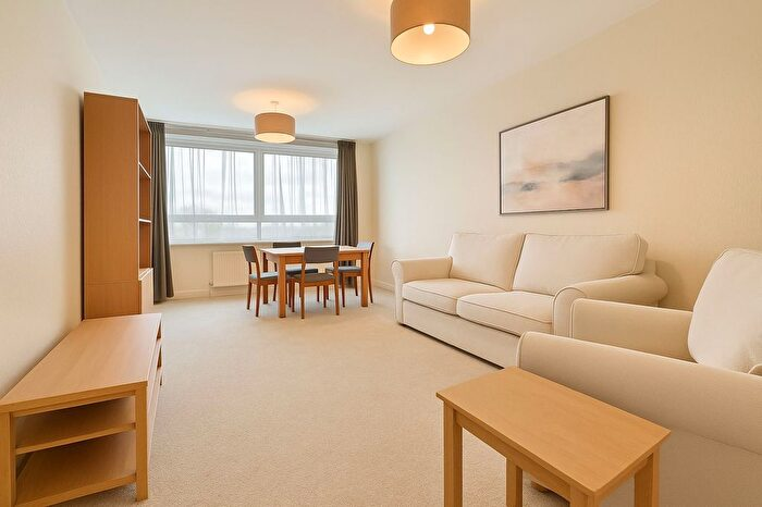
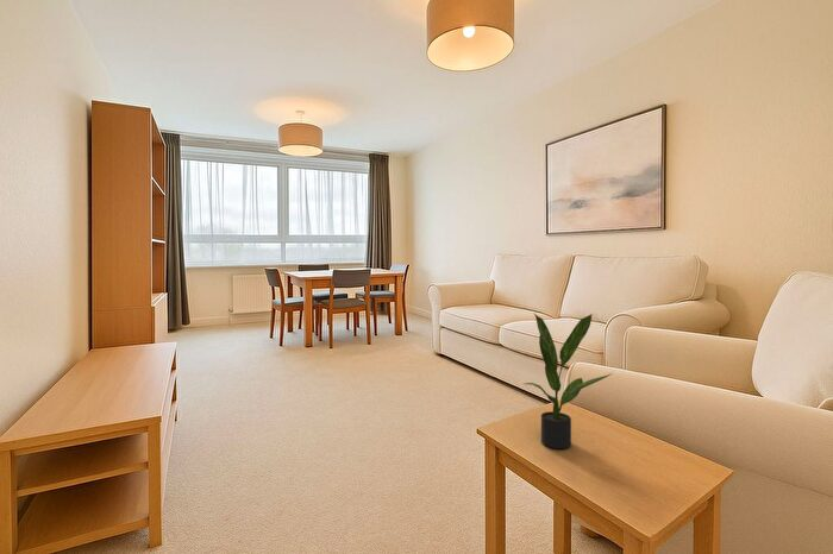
+ potted plant (571, 382)
